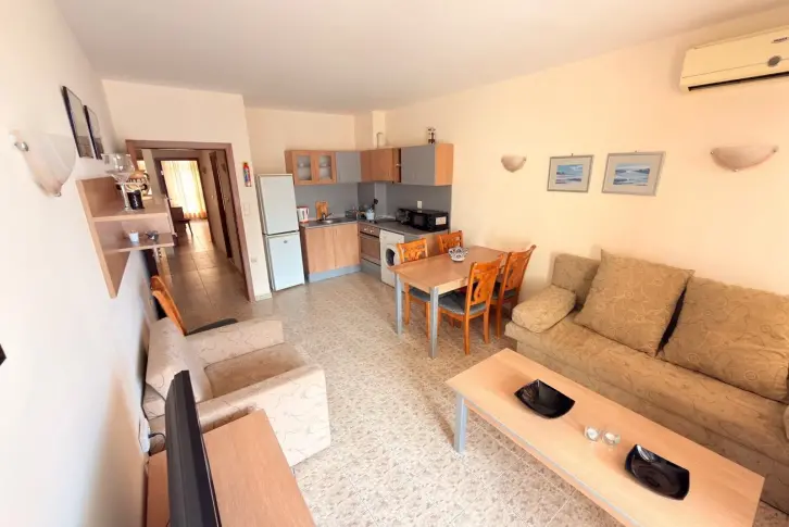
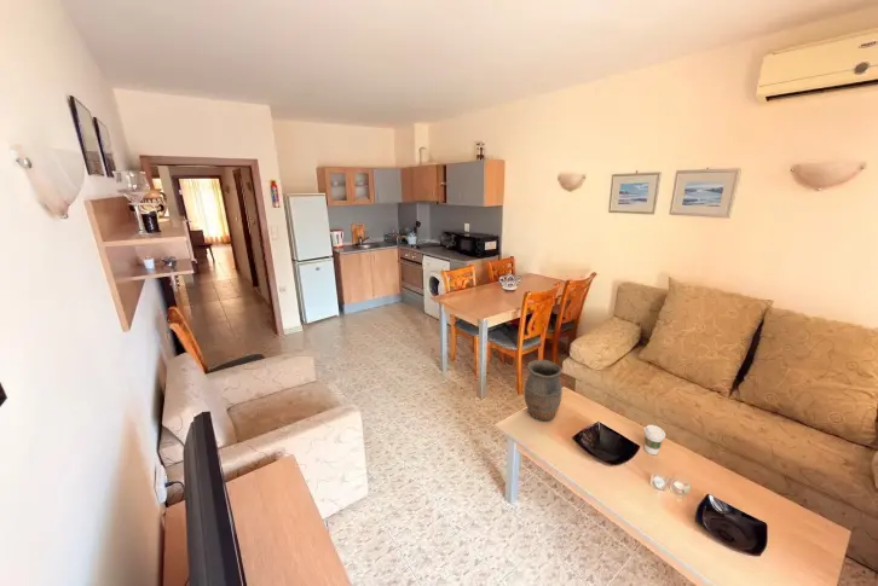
+ coffee cup (653, 440)
+ vase (542, 390)
